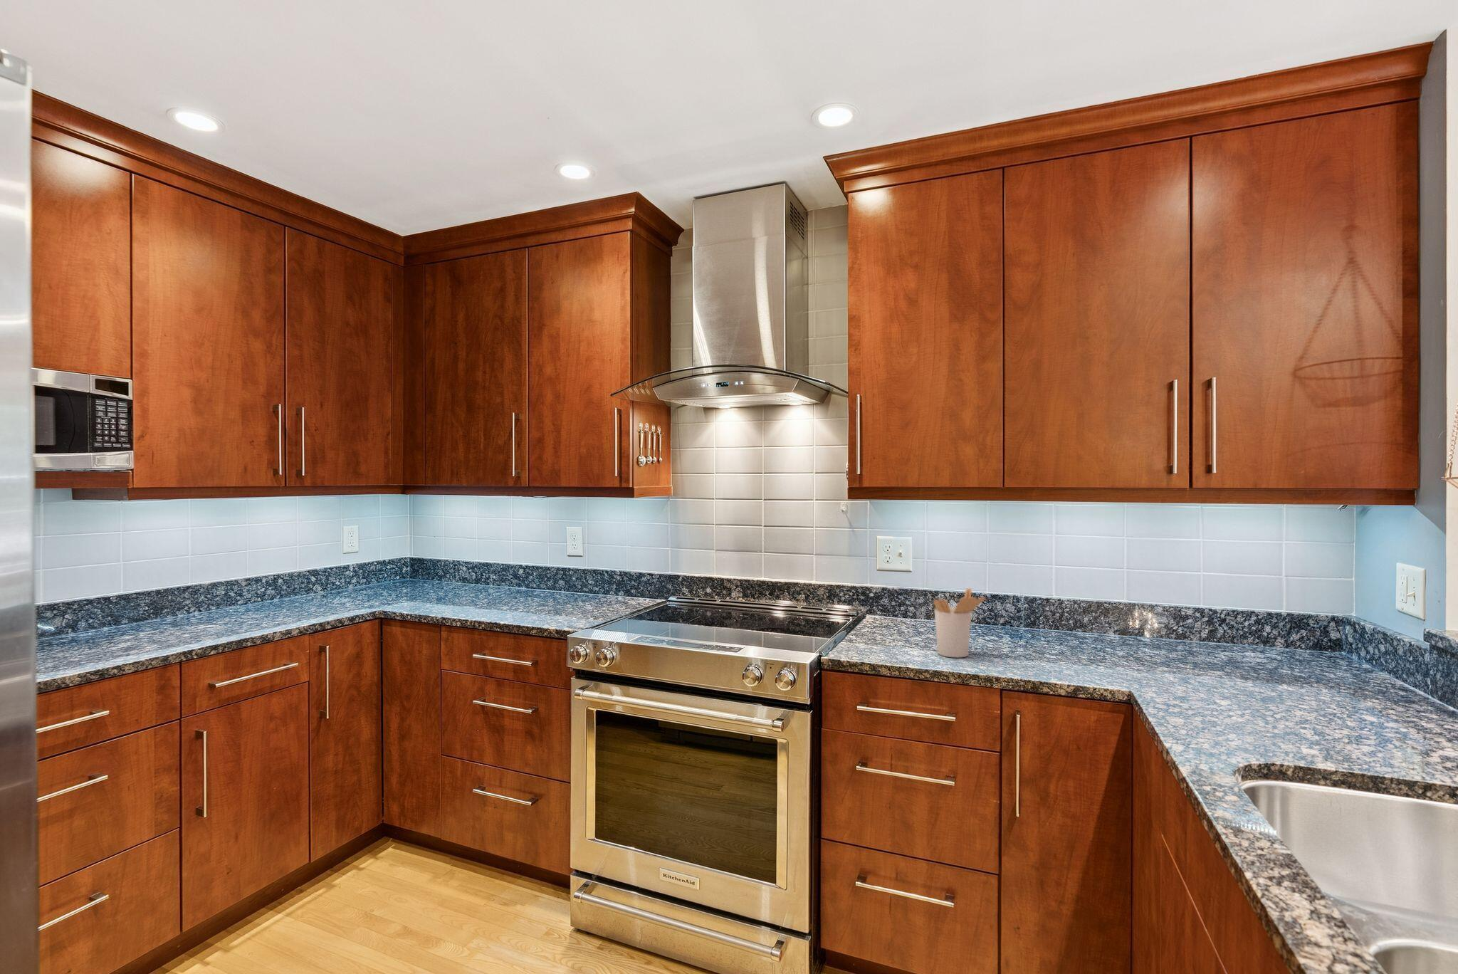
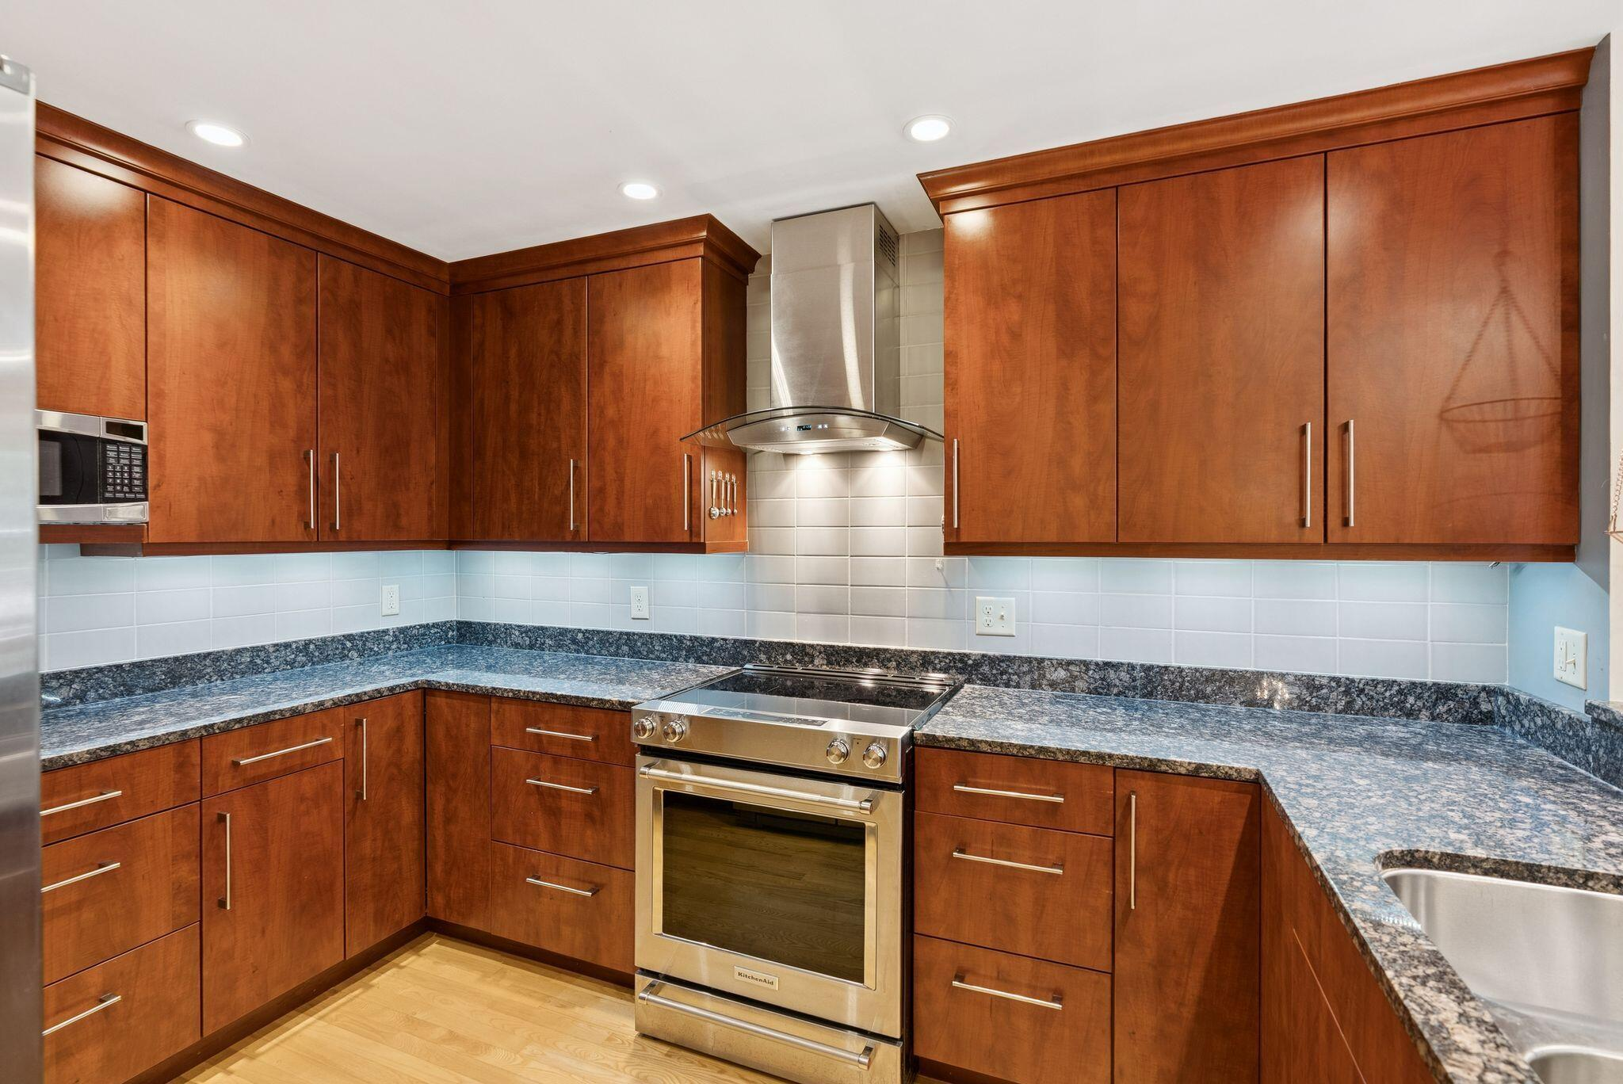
- utensil holder (959, 623)
